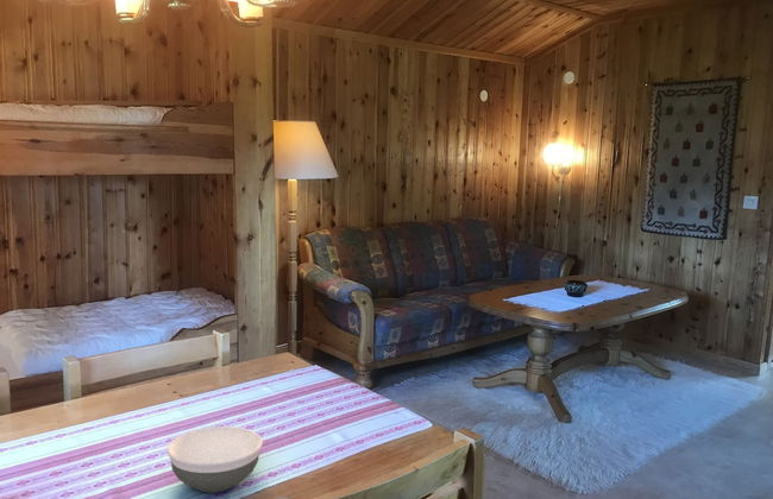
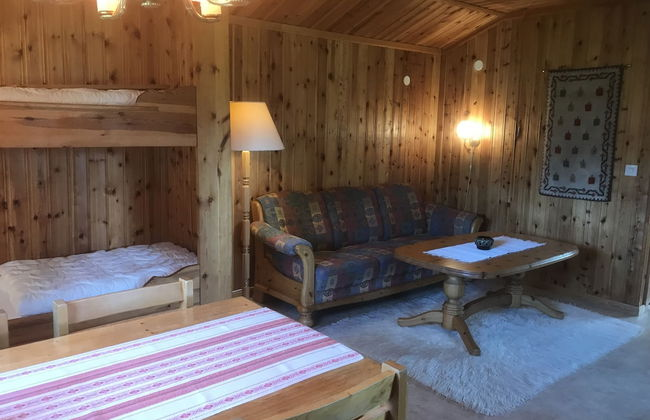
- bowl (215, 462)
